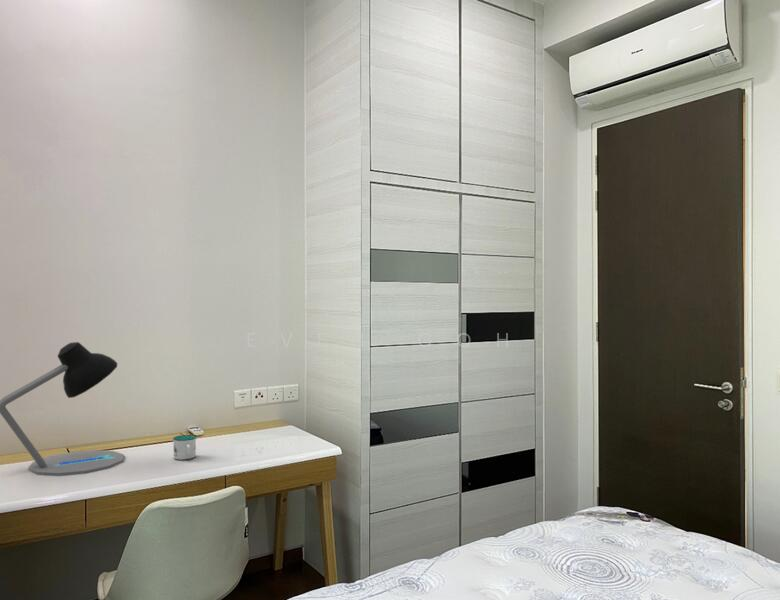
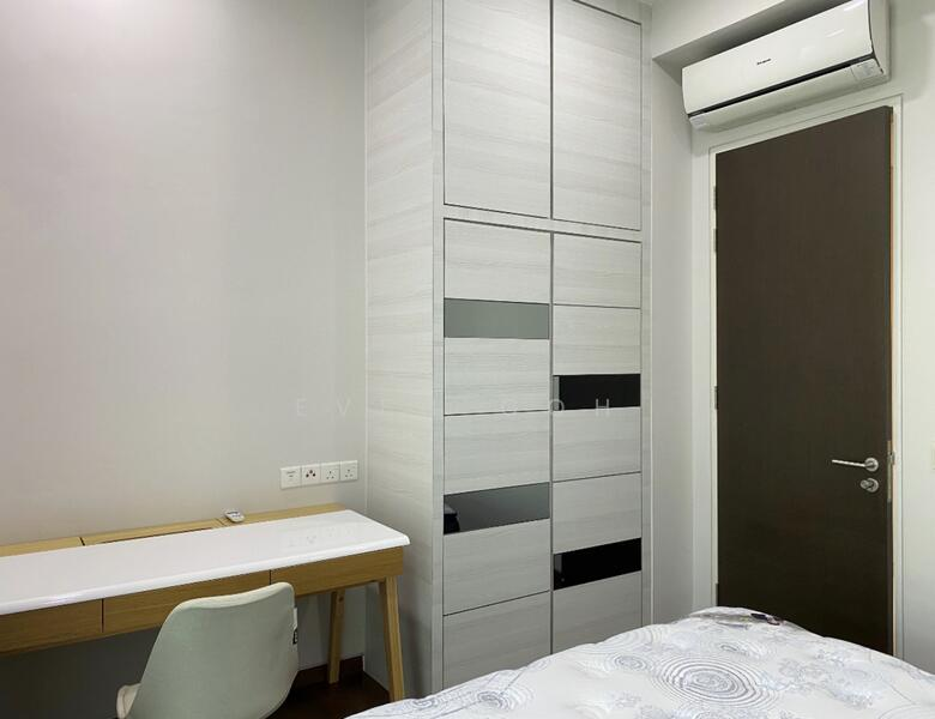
- mug (185, 447)
- desk lamp (68, 397)
